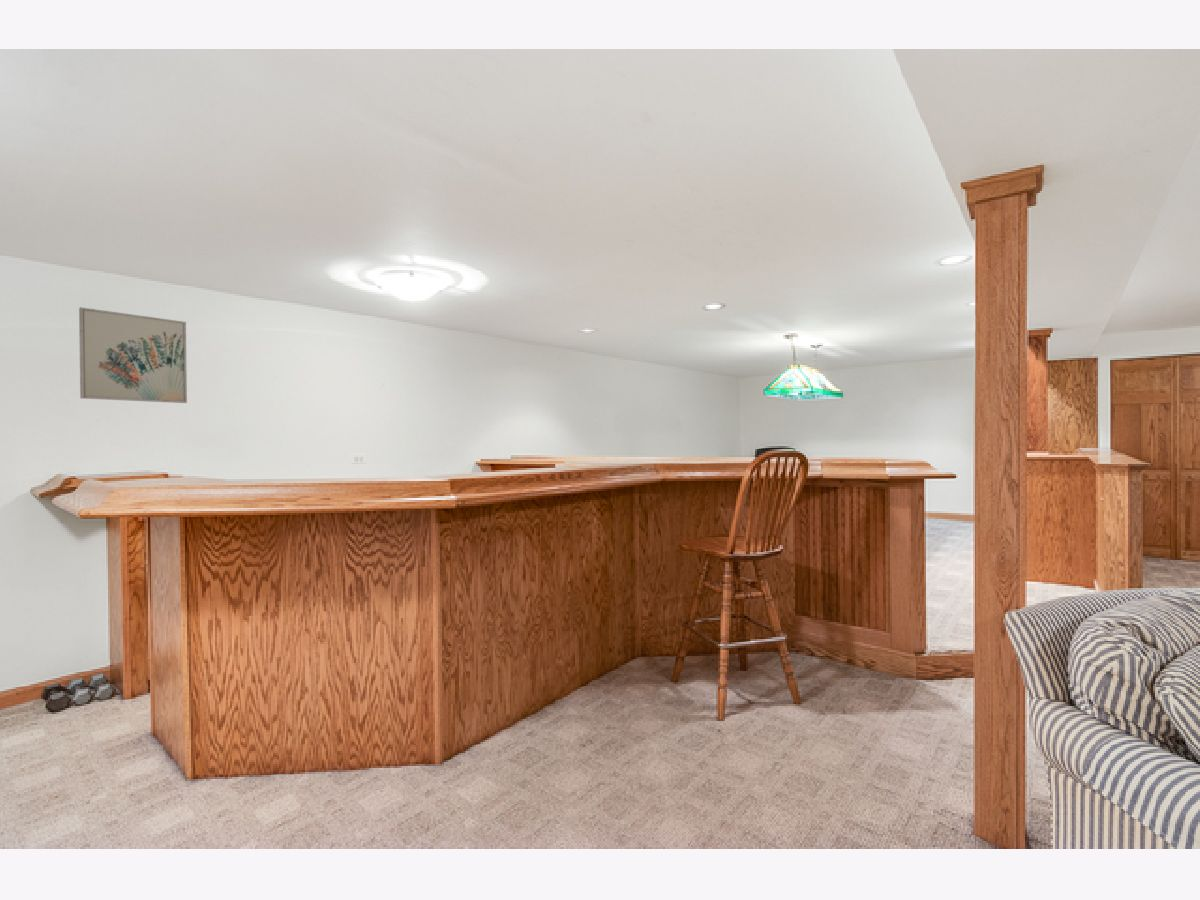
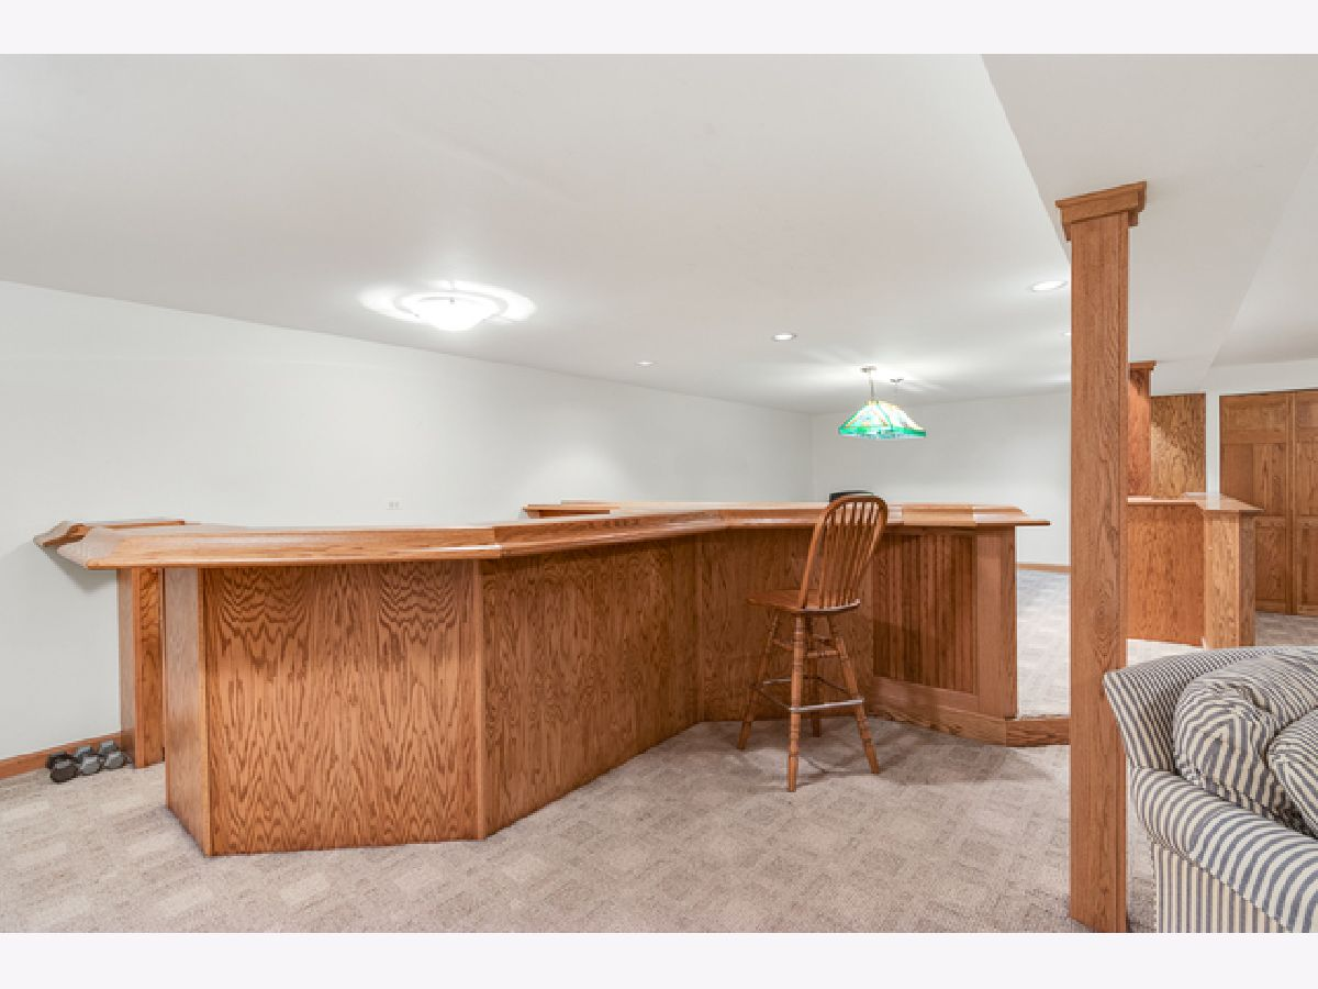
- wall art (135, 358)
